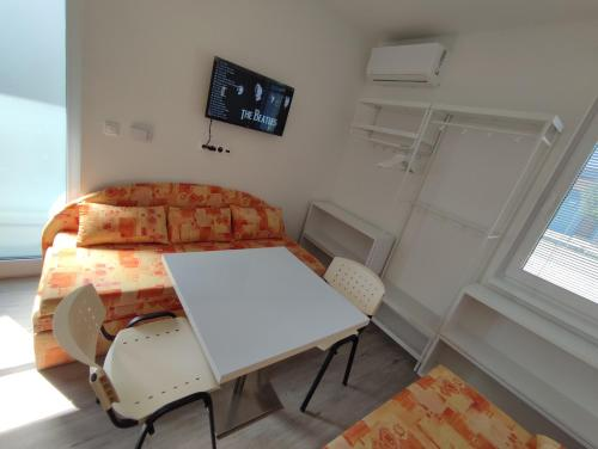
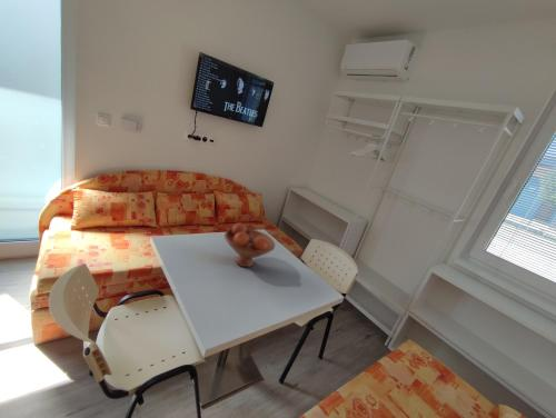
+ fruit bowl (248, 246)
